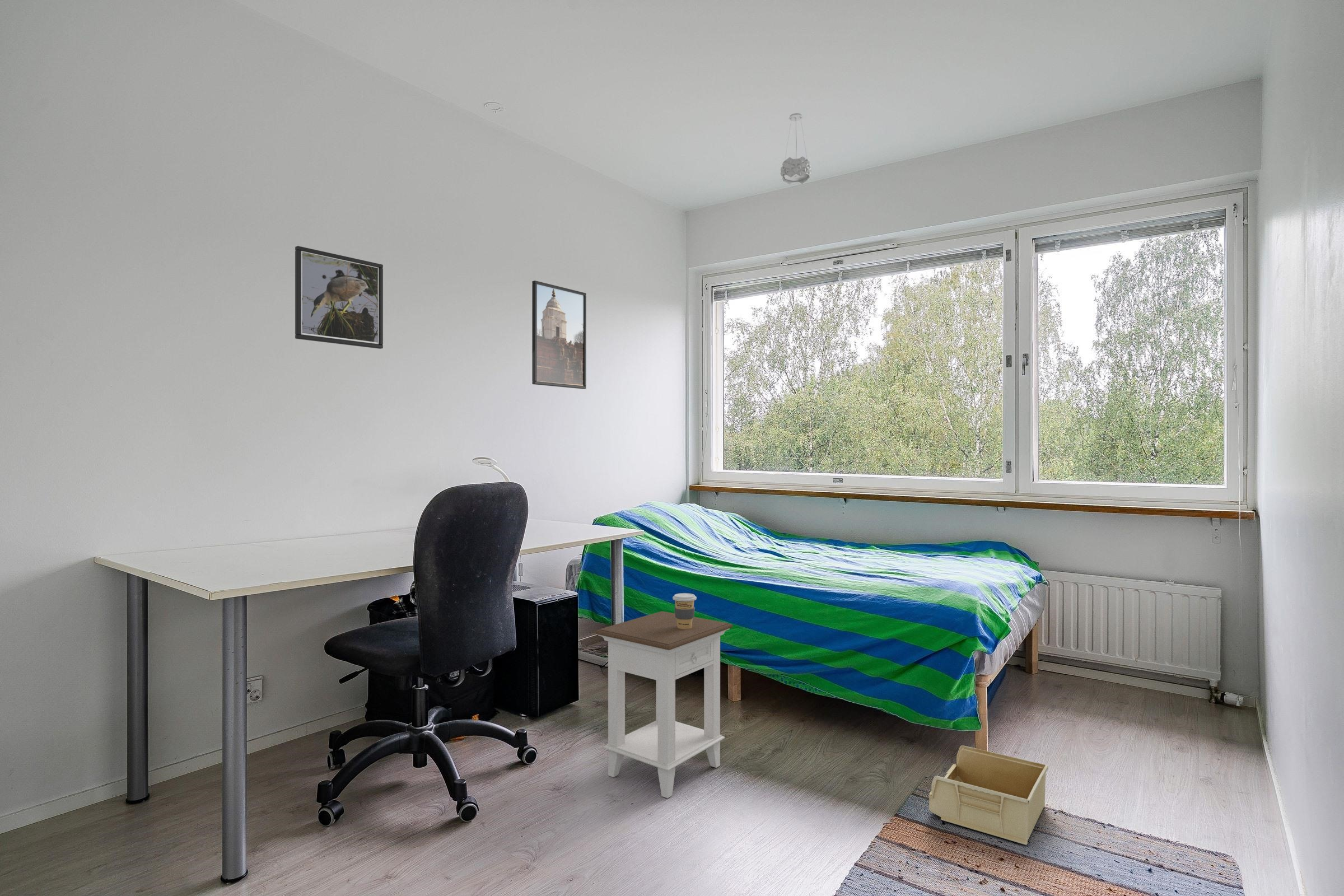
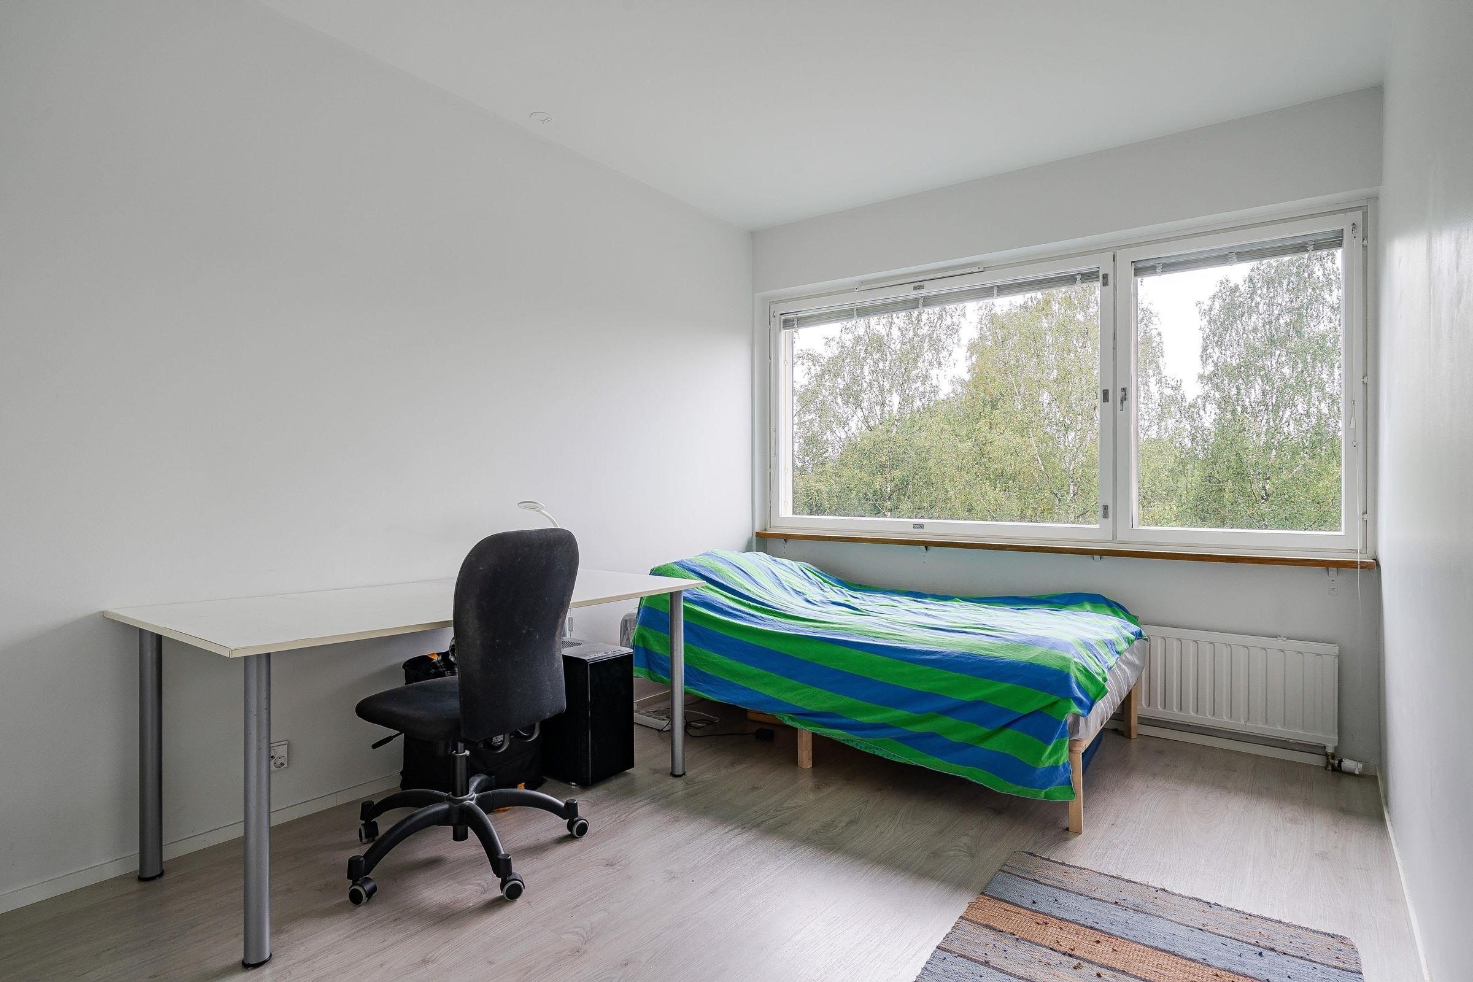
- storage bin (988, 790)
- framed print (560, 337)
- pendant light (796, 148)
- coffee cup (684, 610)
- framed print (341, 300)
- nightstand (665, 698)
